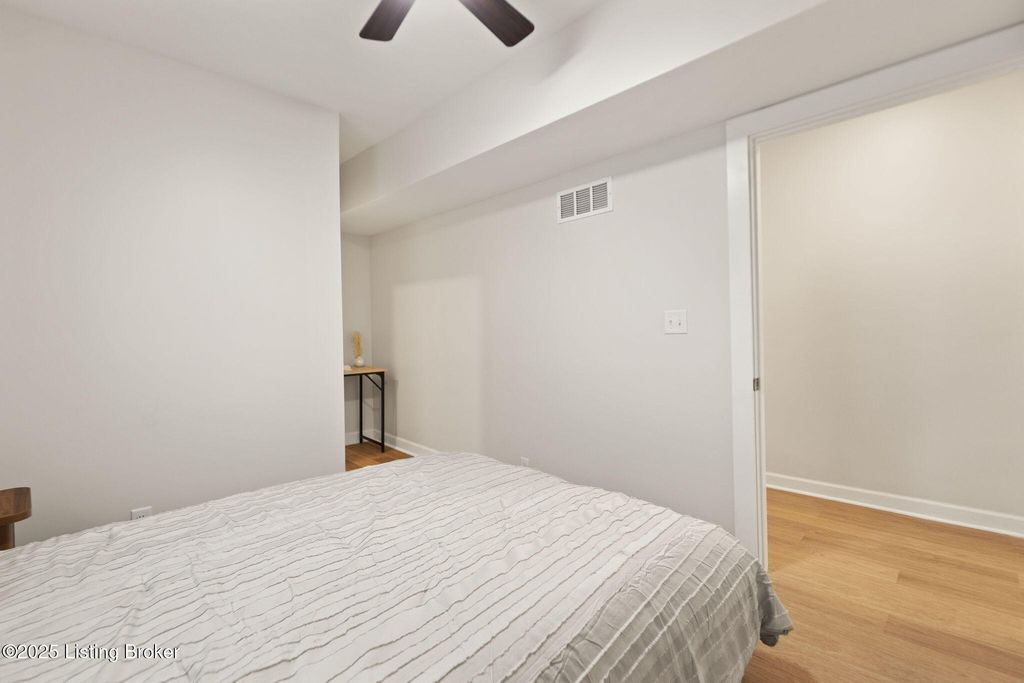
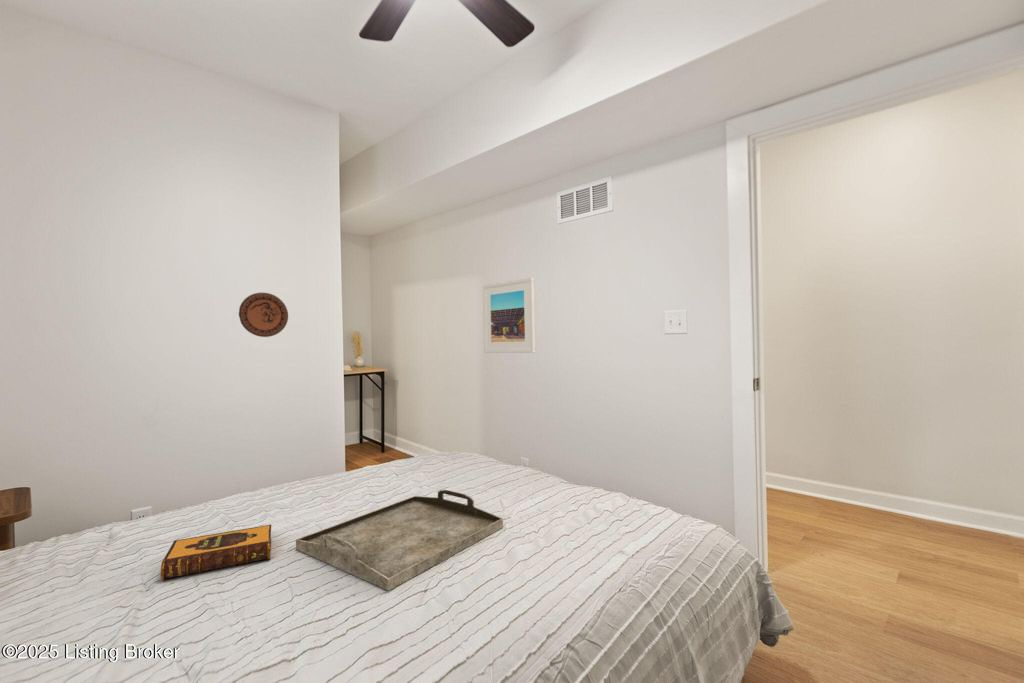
+ decorative plate (264, 314)
+ hardback book (221, 550)
+ serving tray (404, 524)
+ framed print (507, 317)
